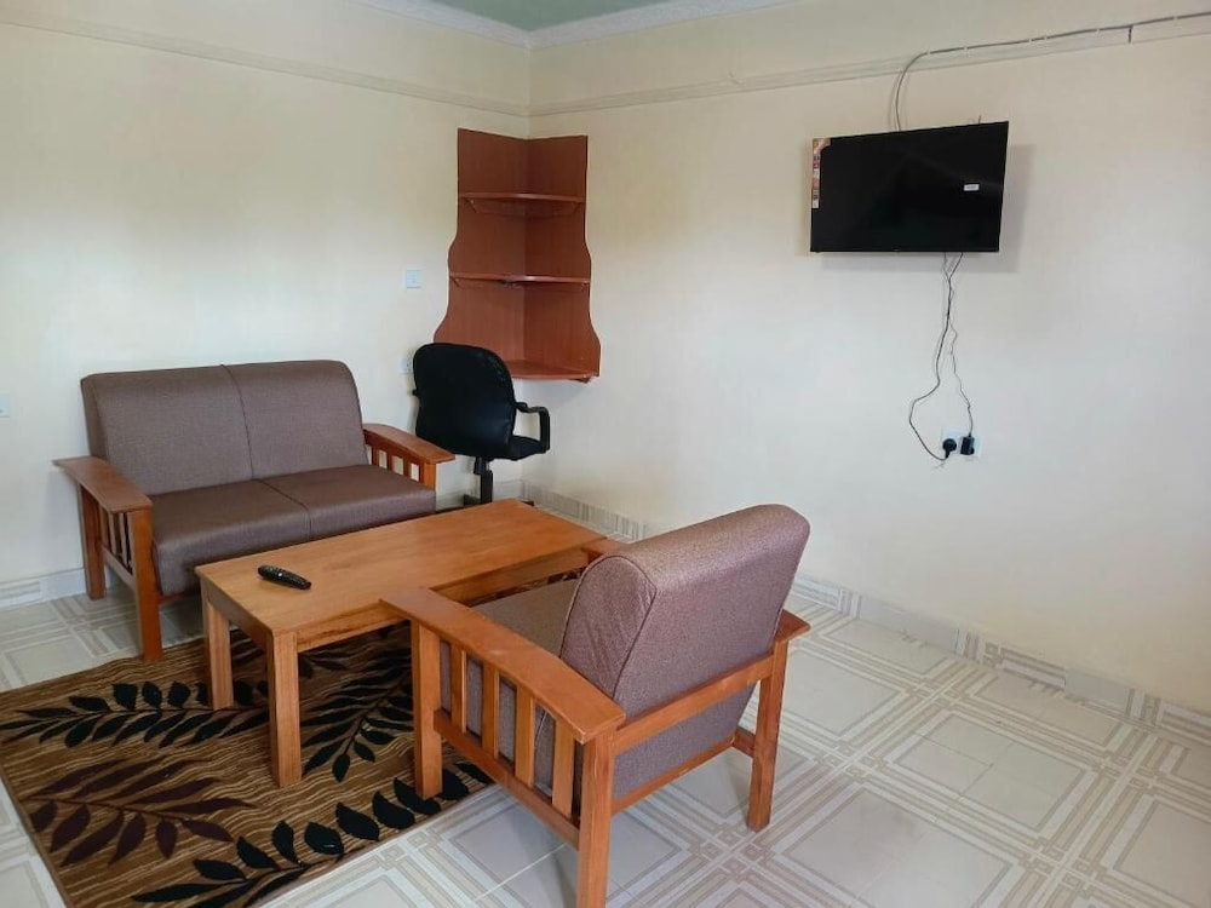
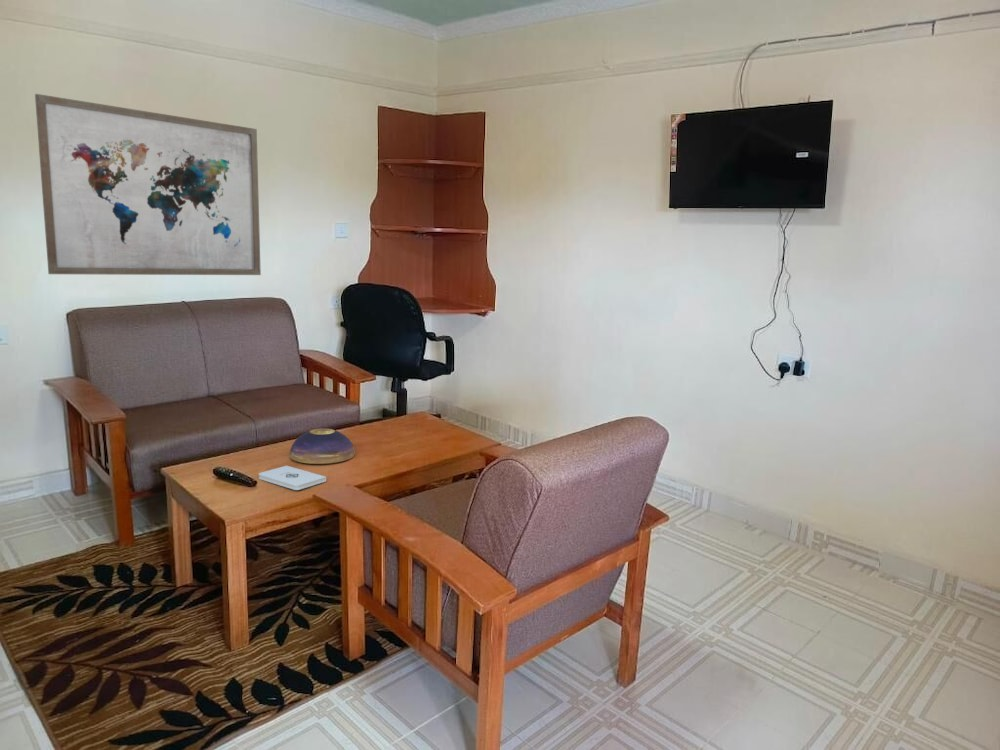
+ wall art (161, 195)
+ decorative bowl (322, 442)
+ notepad (291, 477)
